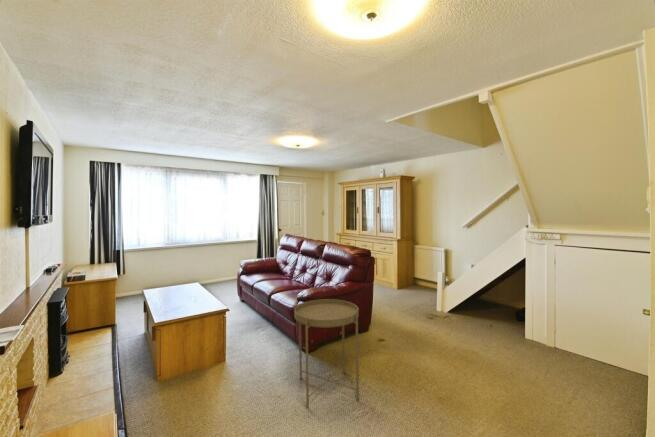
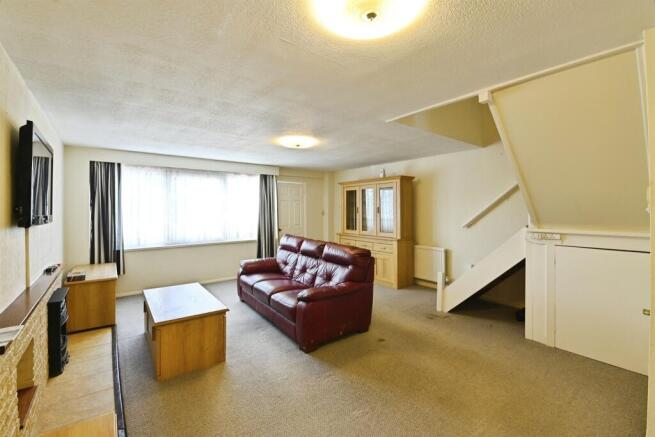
- side table (342, 348)
